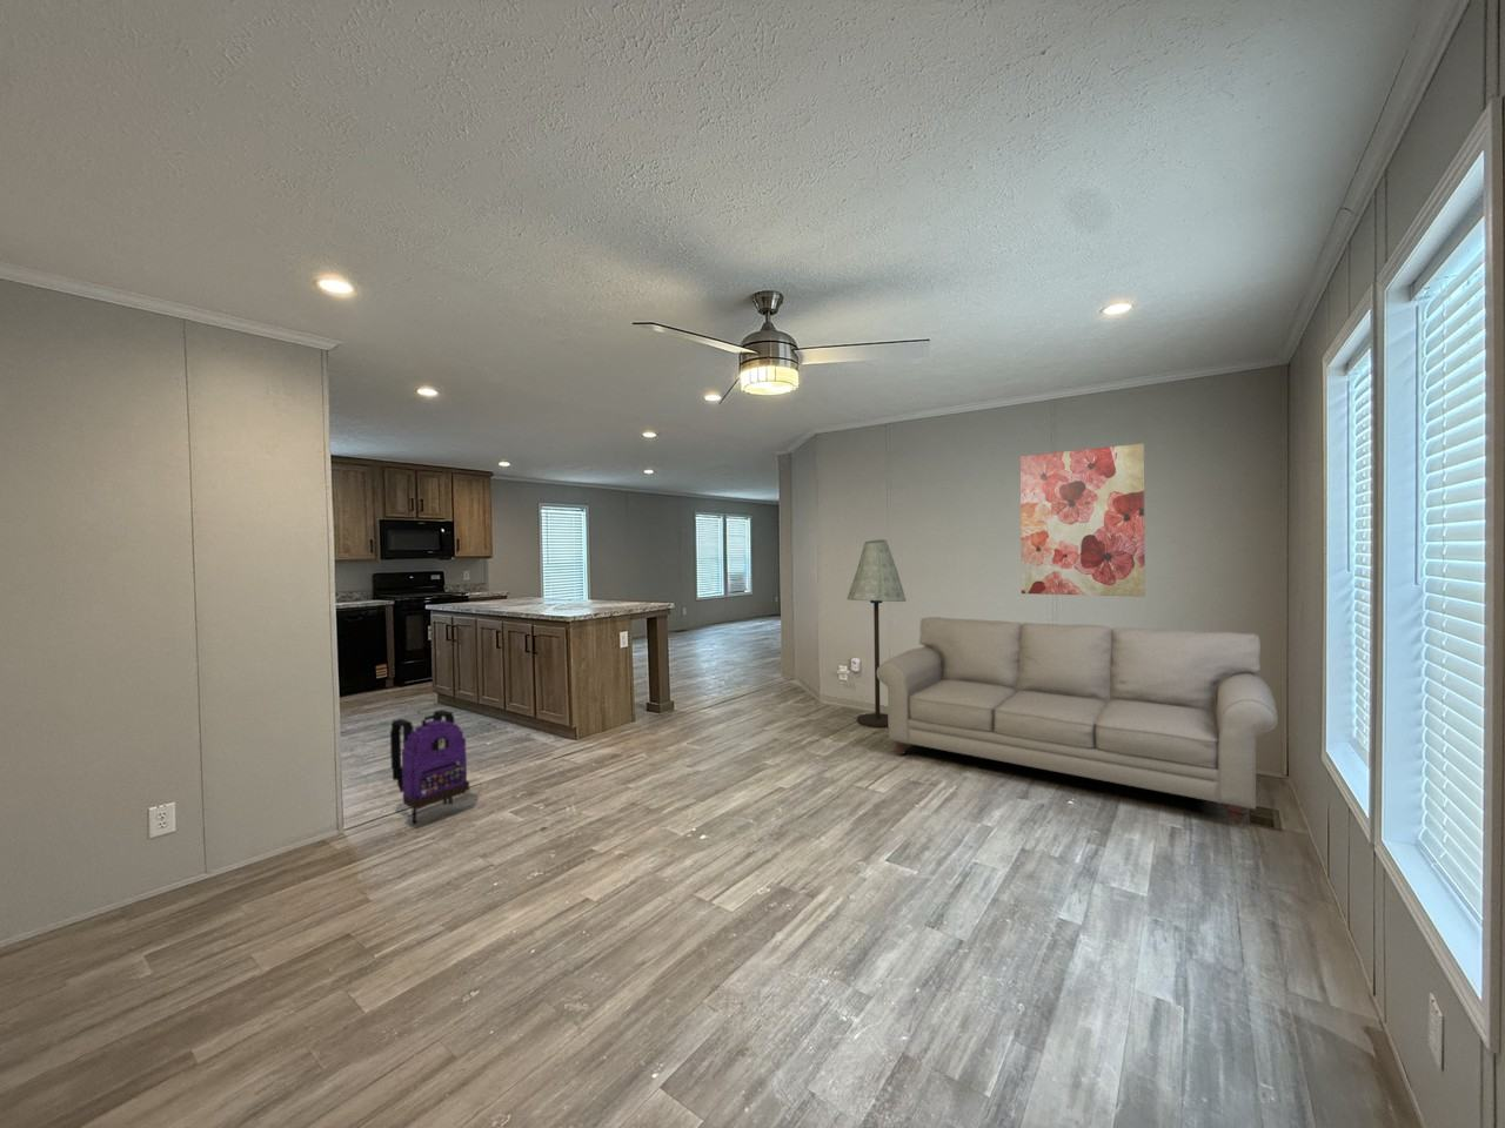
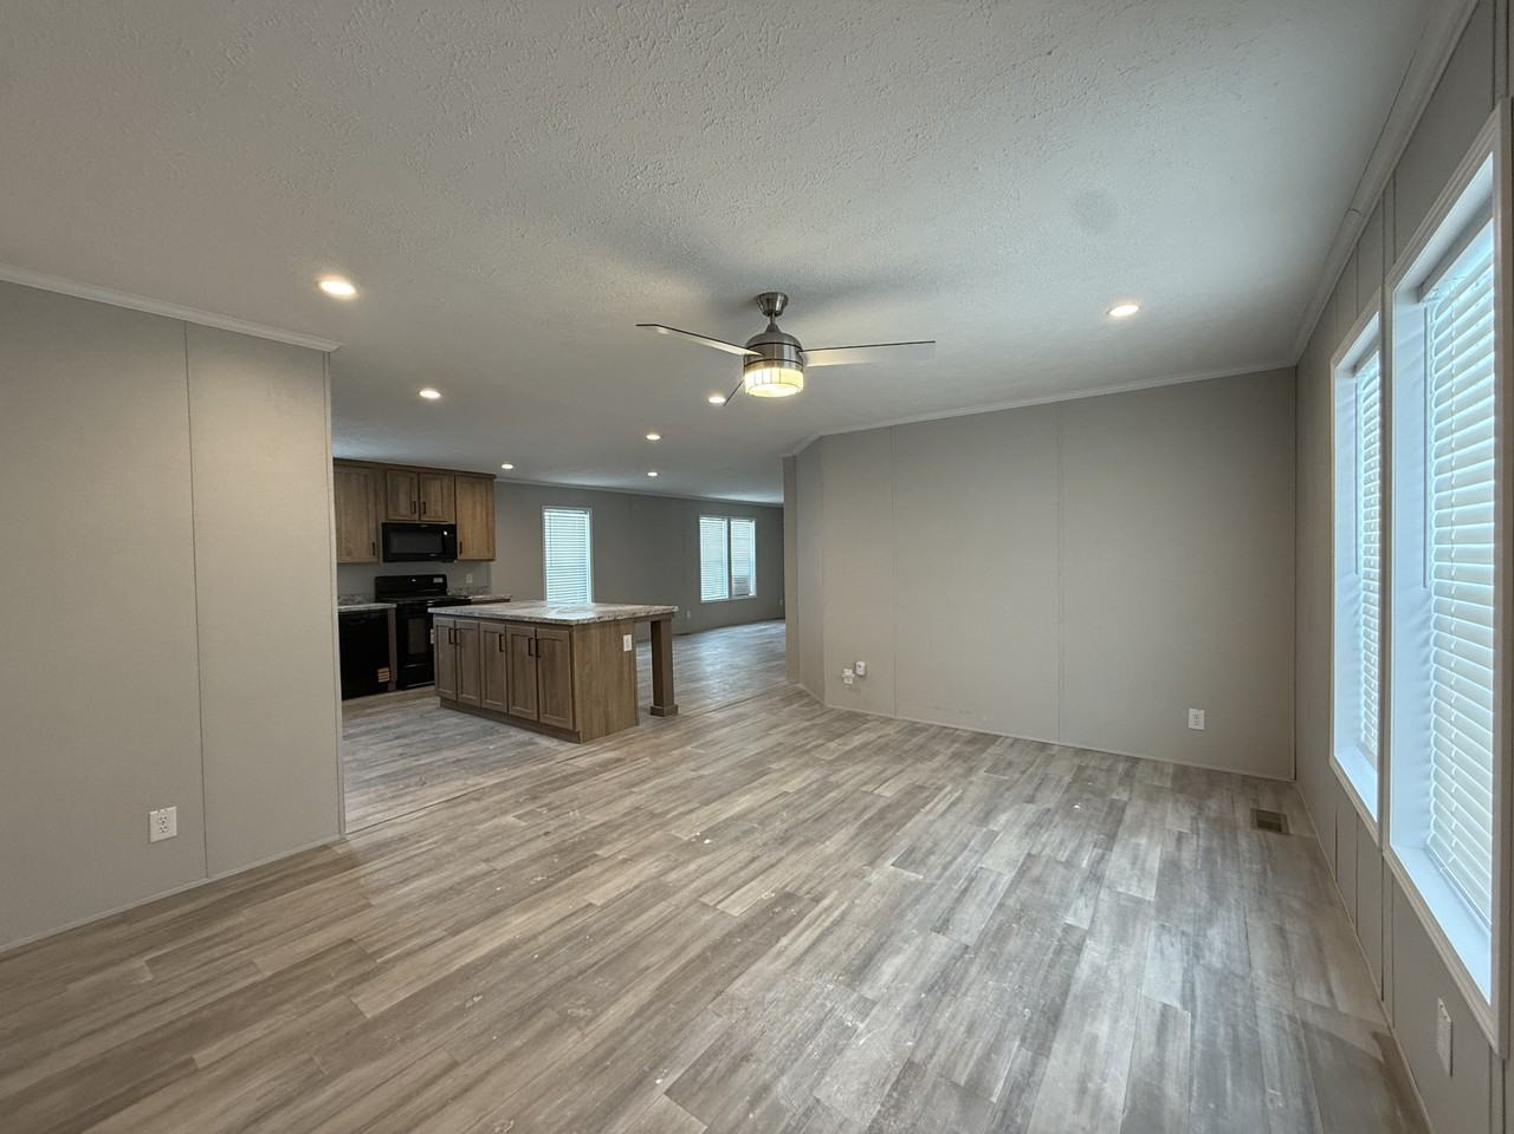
- sofa (1056, 696)
- floor lamp (876, 630)
- wall art (1080, 521)
- backpack (428, 765)
